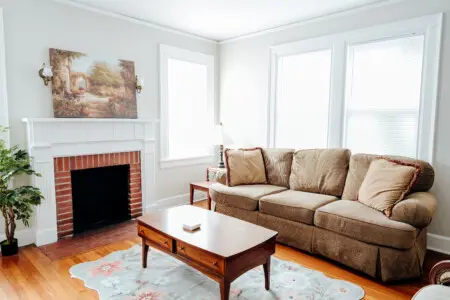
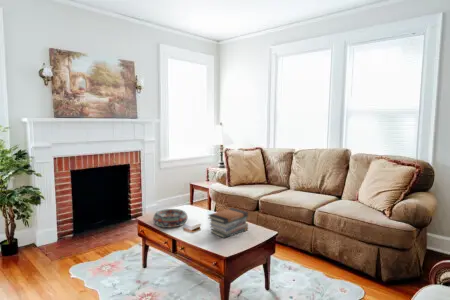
+ book stack (228, 222)
+ decorative bowl (170, 218)
